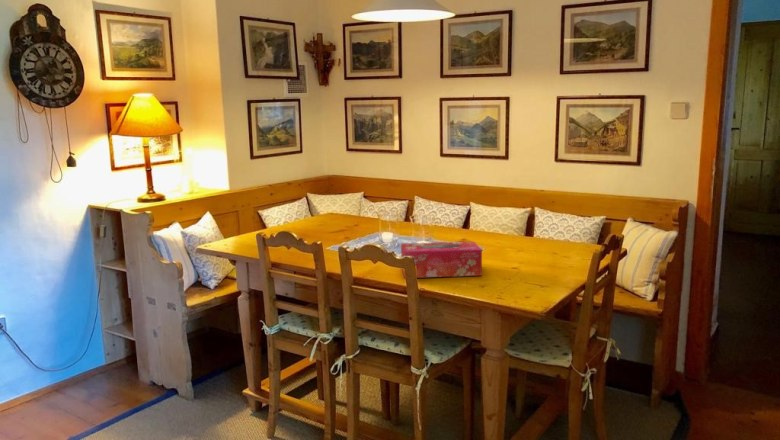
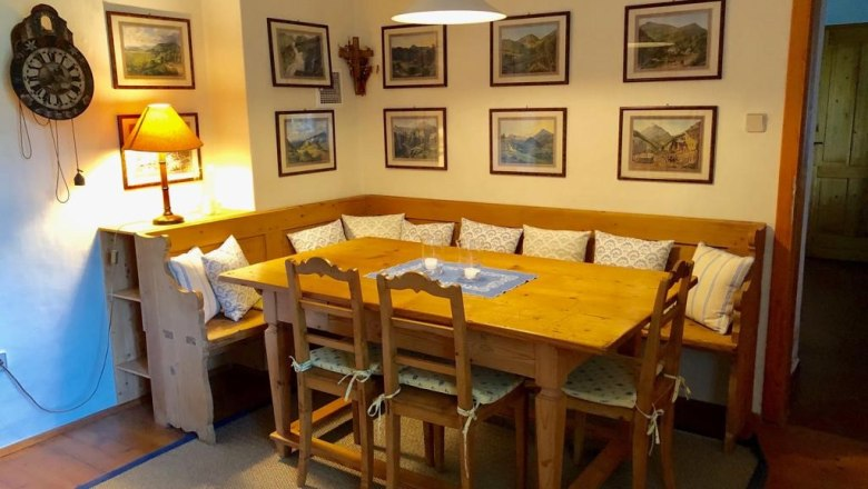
- tissue box (440, 259)
